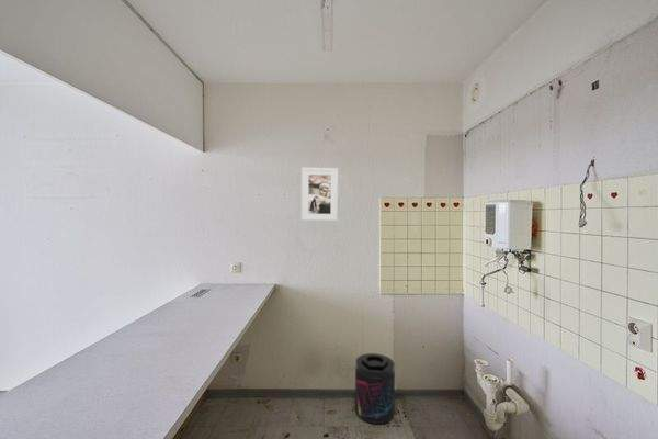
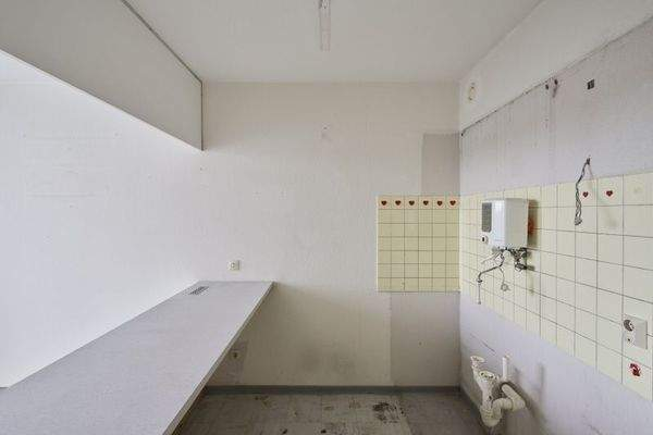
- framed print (319, 194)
- supplement container (374, 385)
